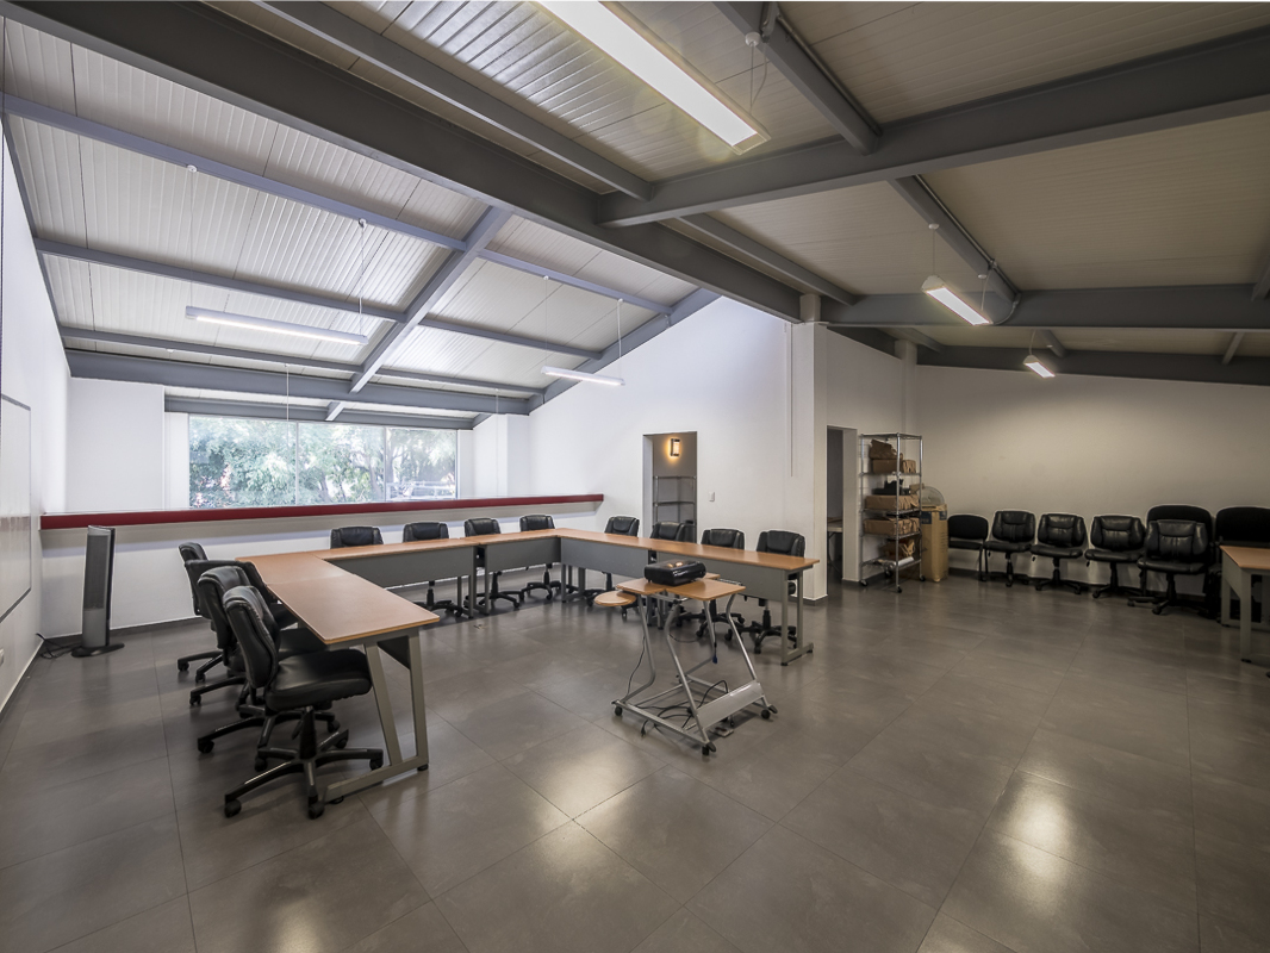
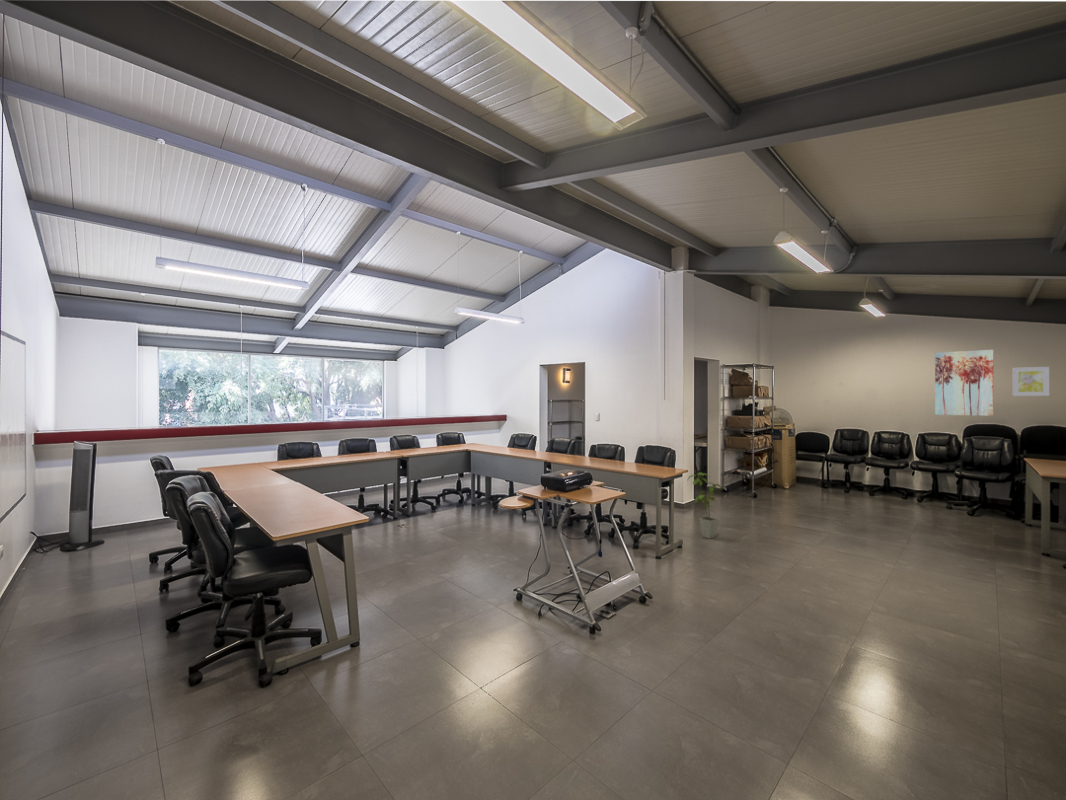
+ wall art (1030, 381)
+ wall art (963, 383)
+ house plant (704, 505)
